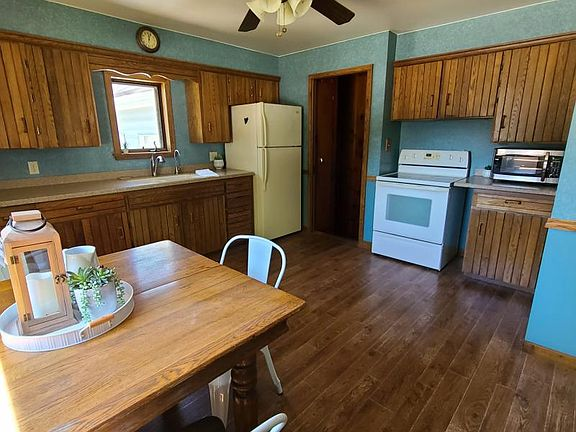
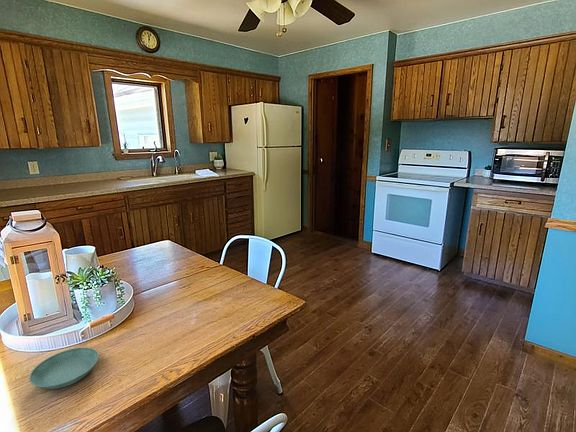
+ saucer (66, 369)
